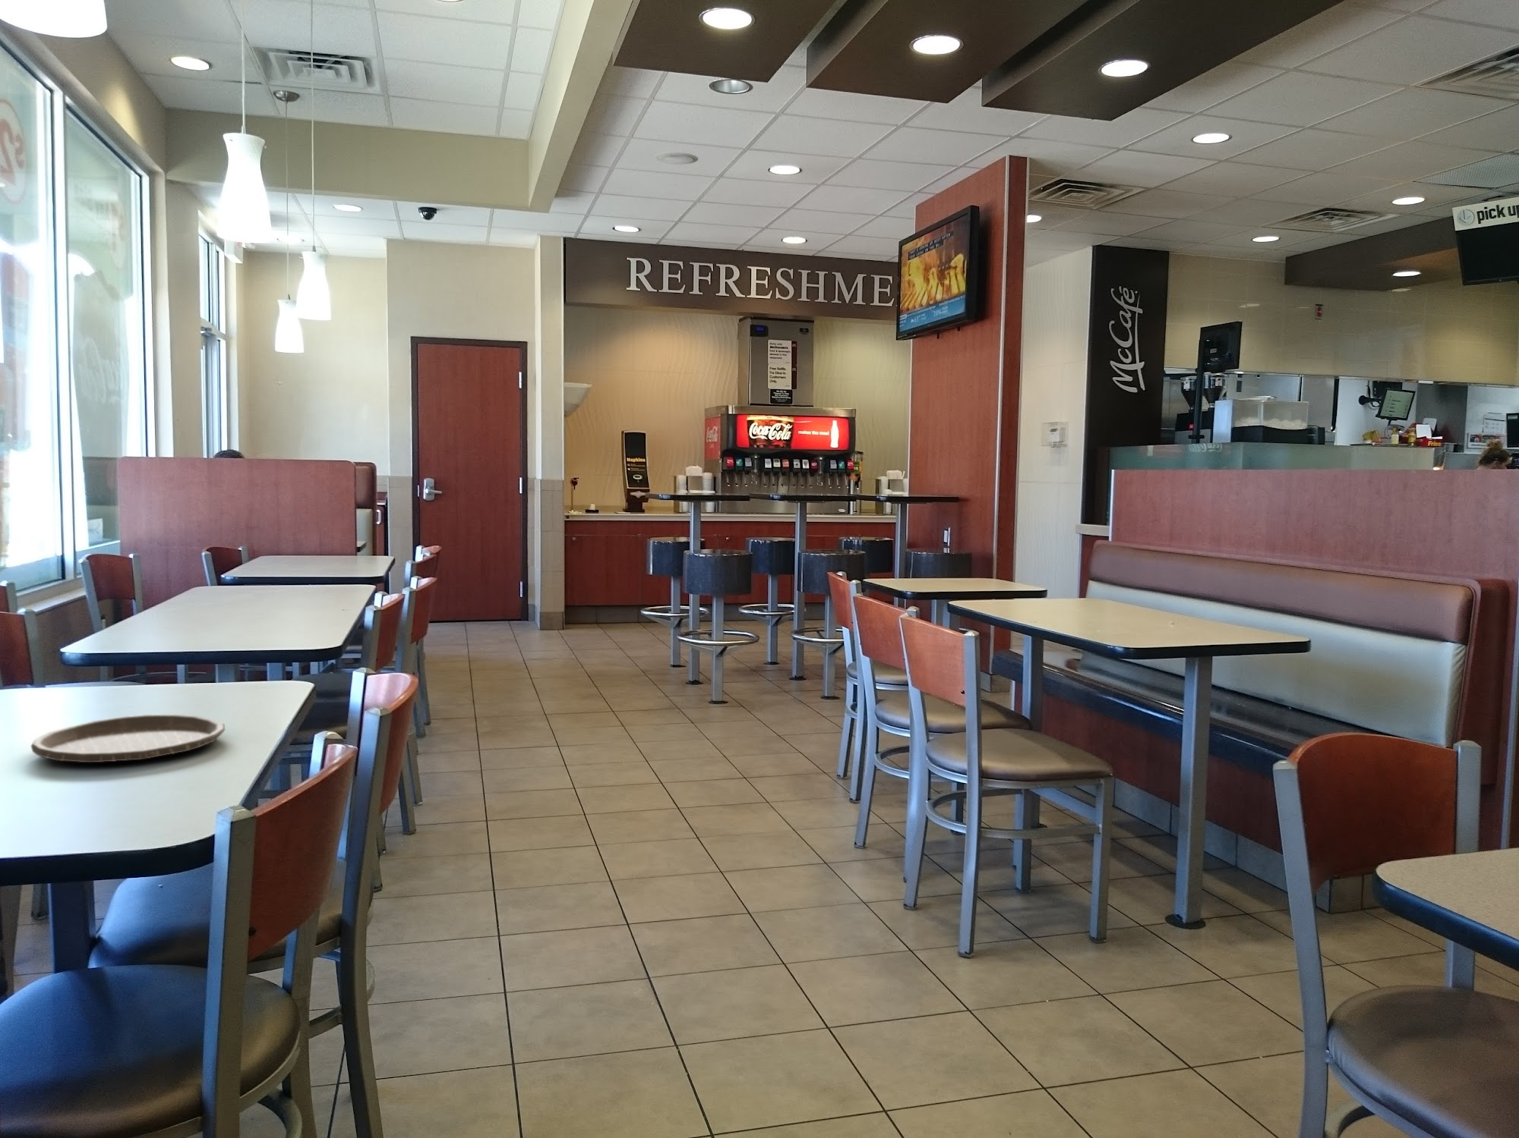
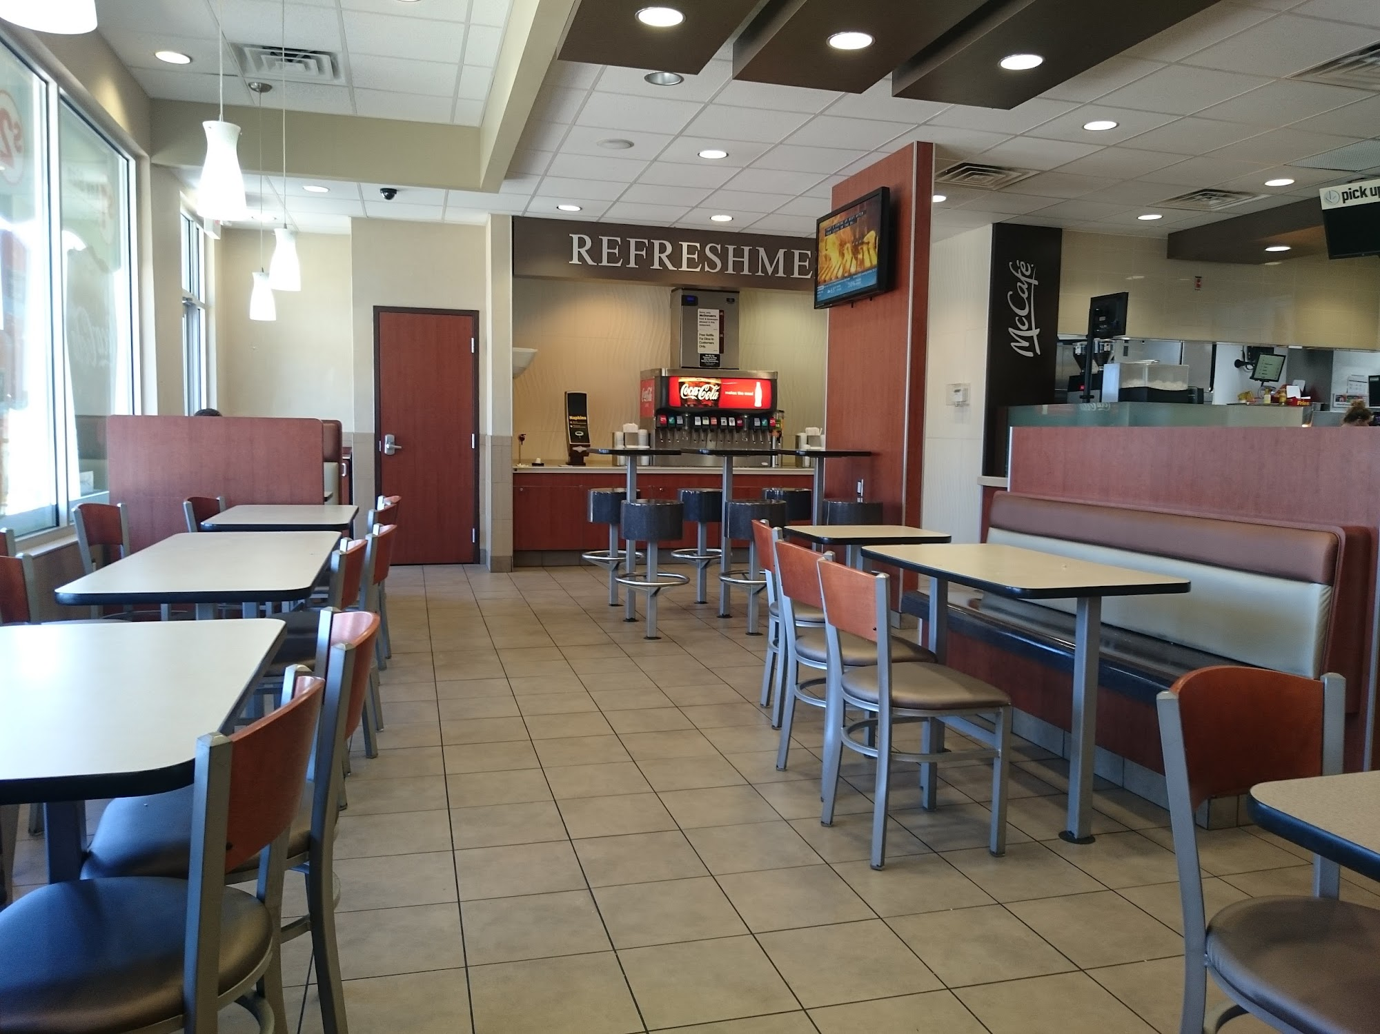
- plate (132, 739)
